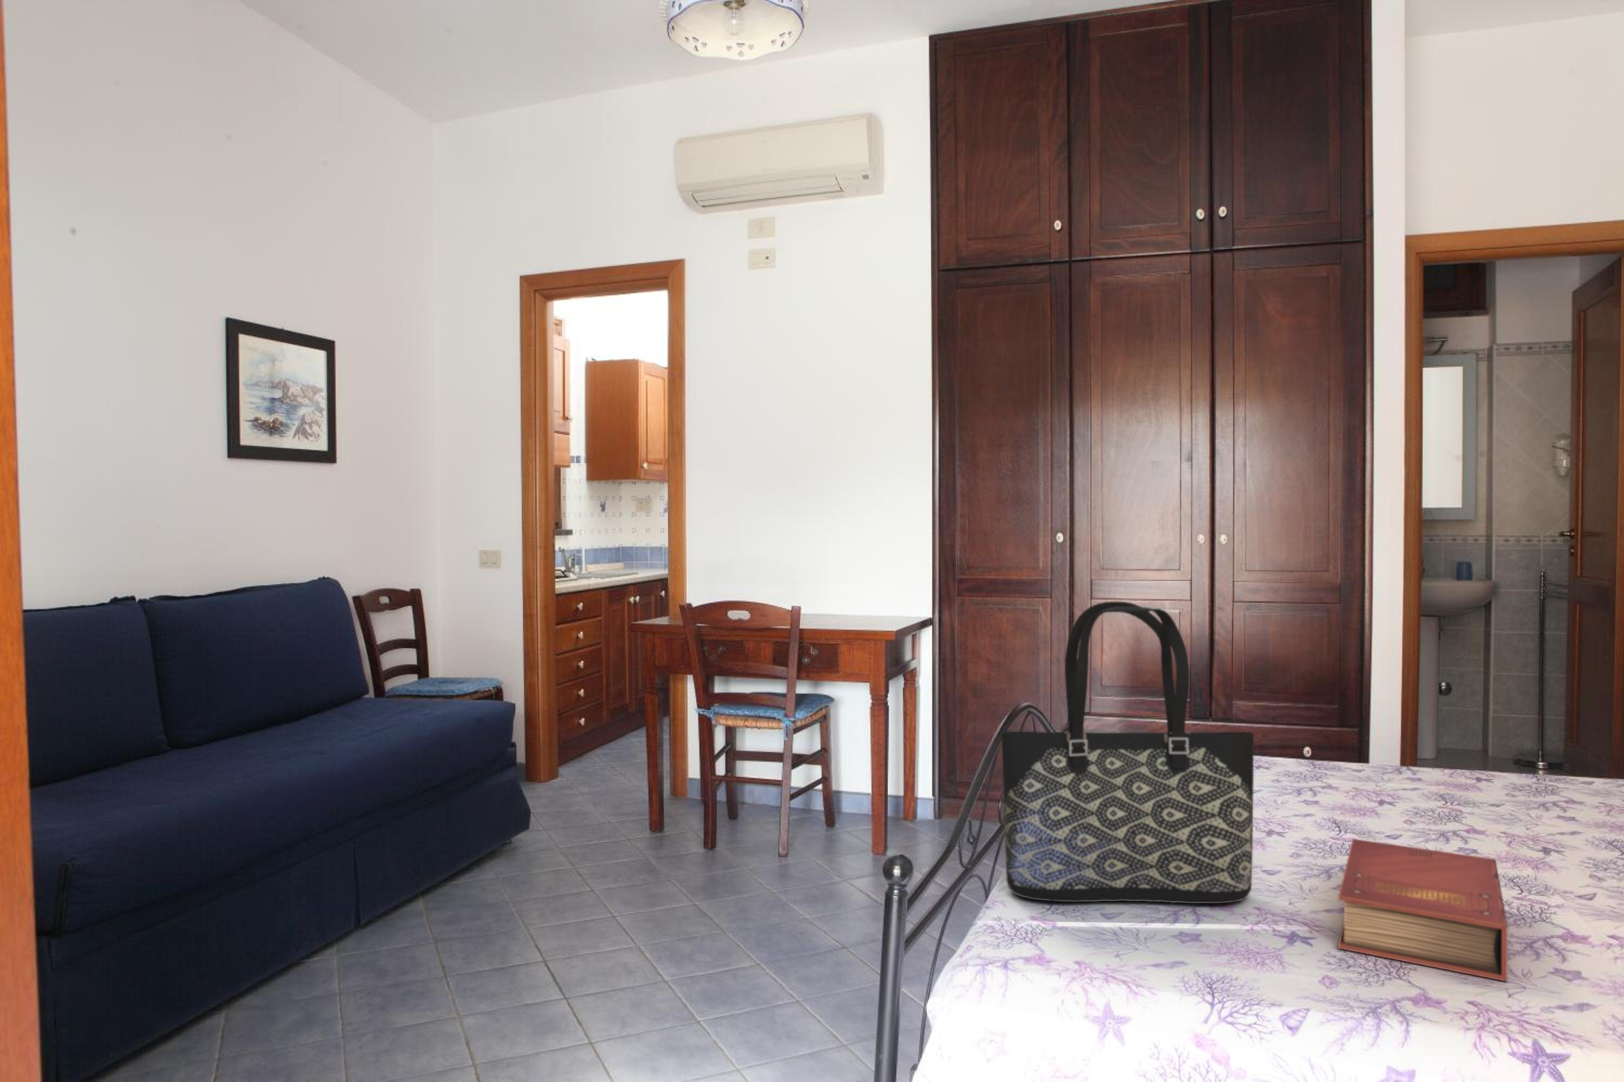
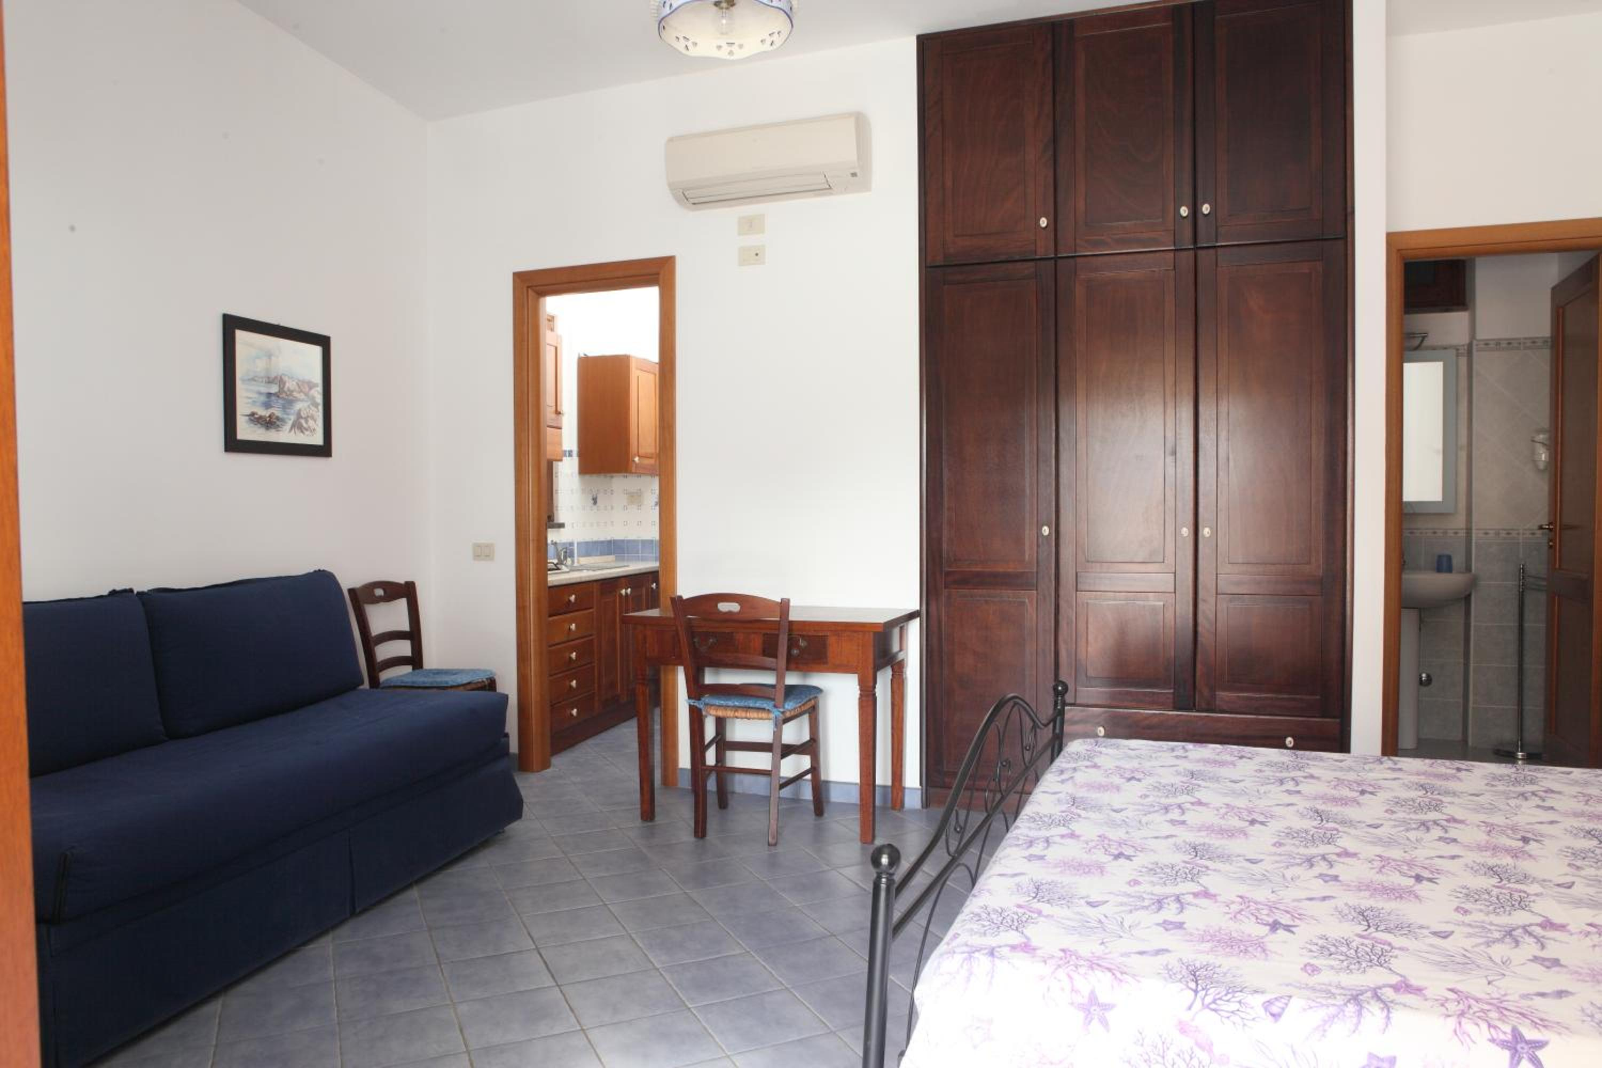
- tote bag (1125, 749)
- book (1421, 901)
